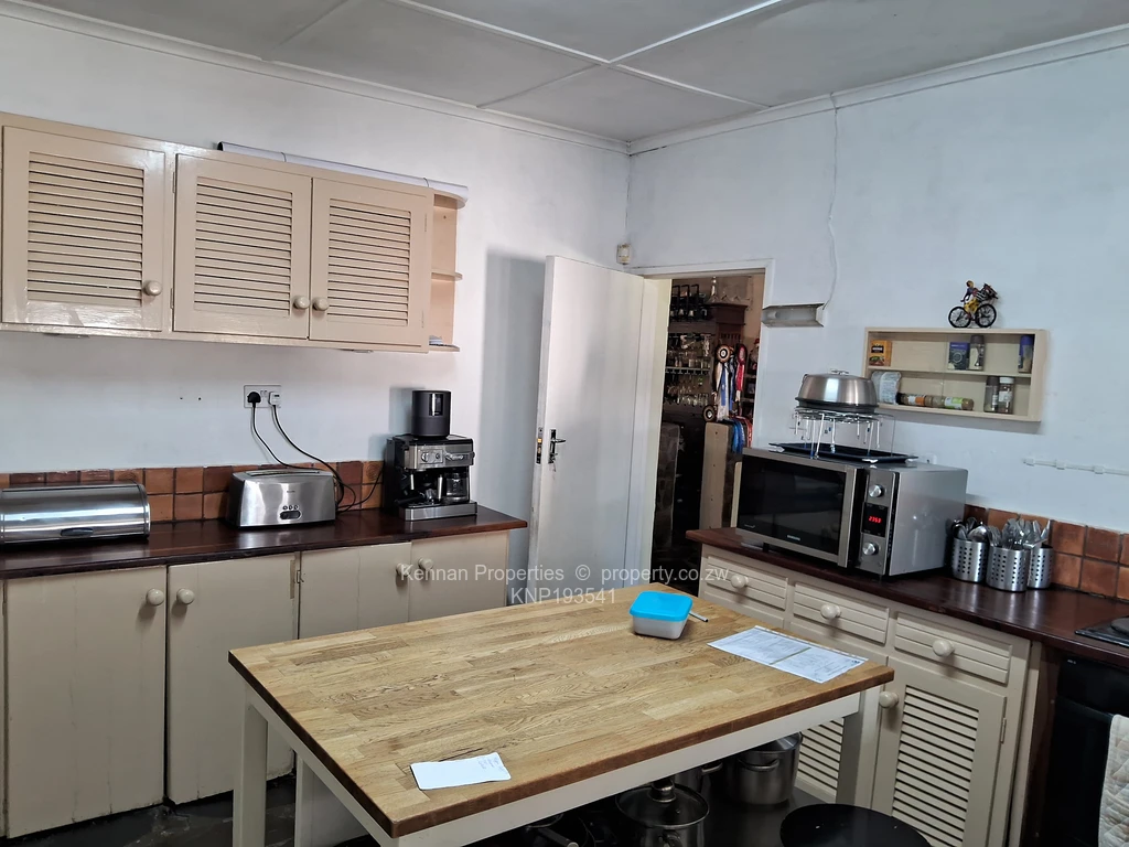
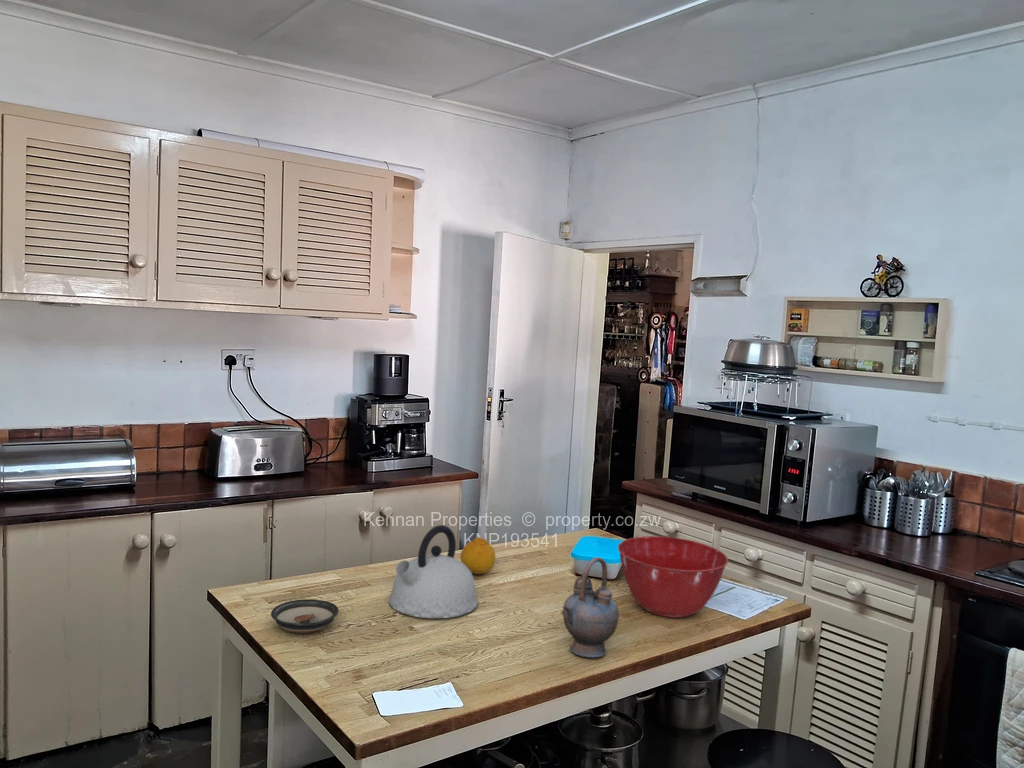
+ saucer (304, 618)
+ fruit (478, 555)
+ mixing bowl (669, 579)
+ teapot (586, 605)
+ kettle (432, 565)
